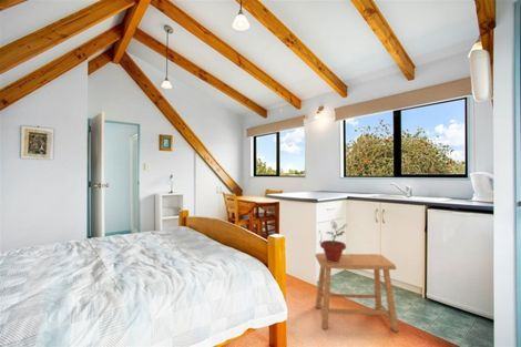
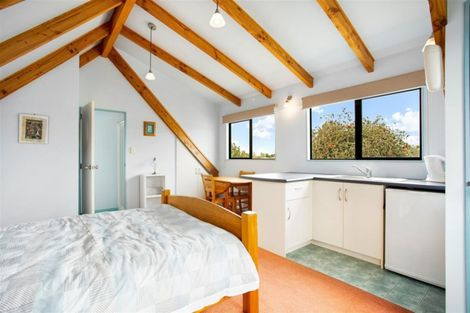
- potted plant (334, 241)
- stool (353, 294)
